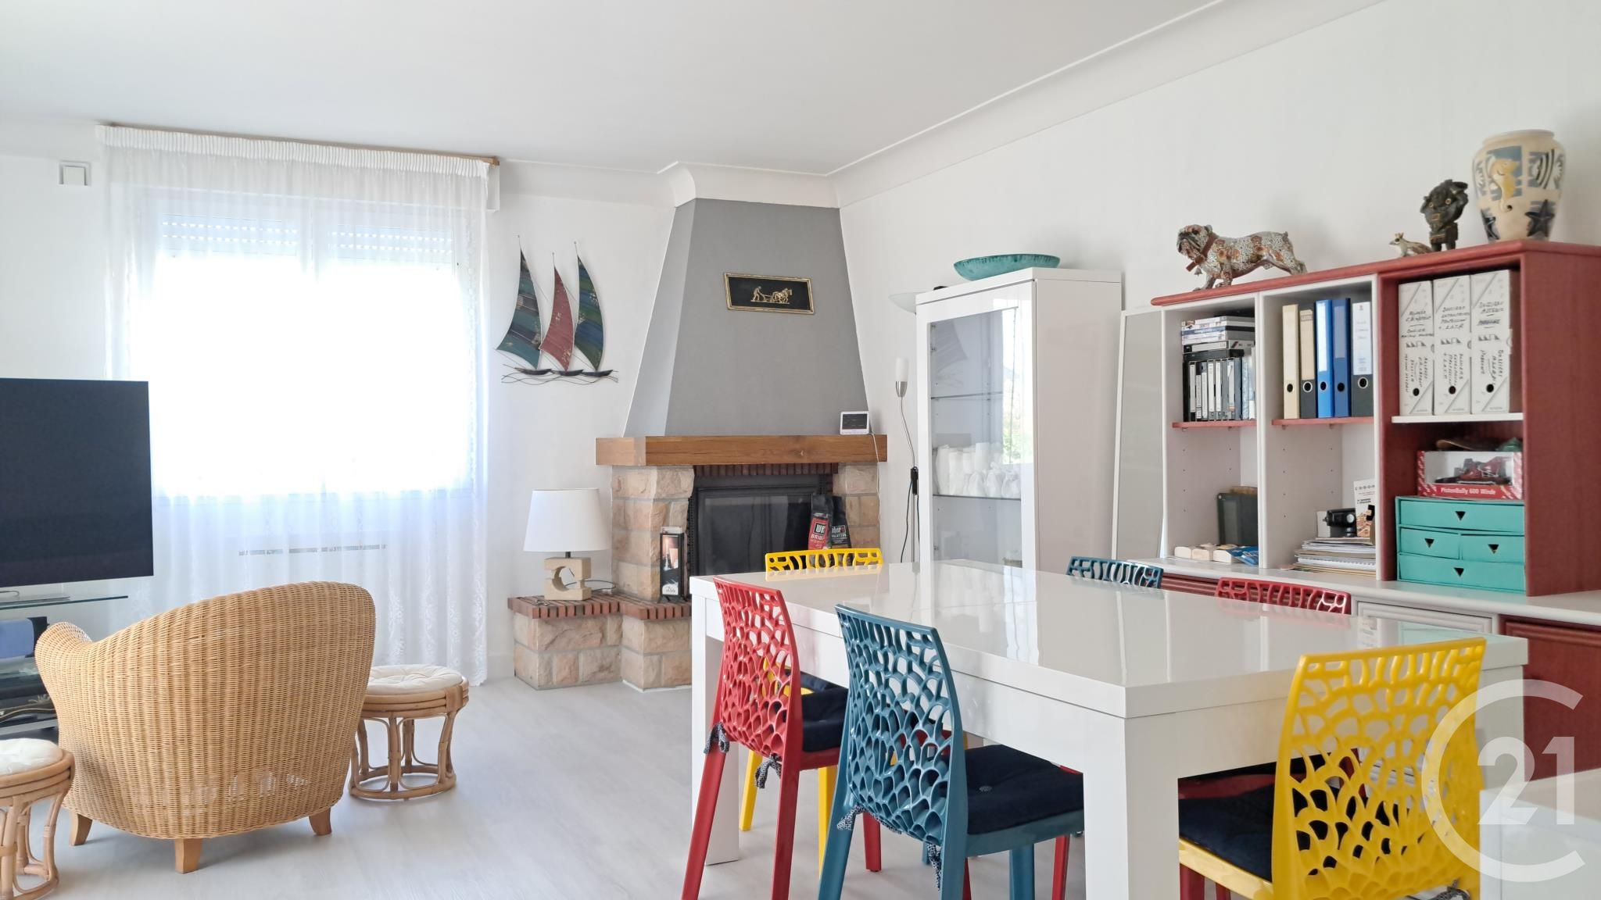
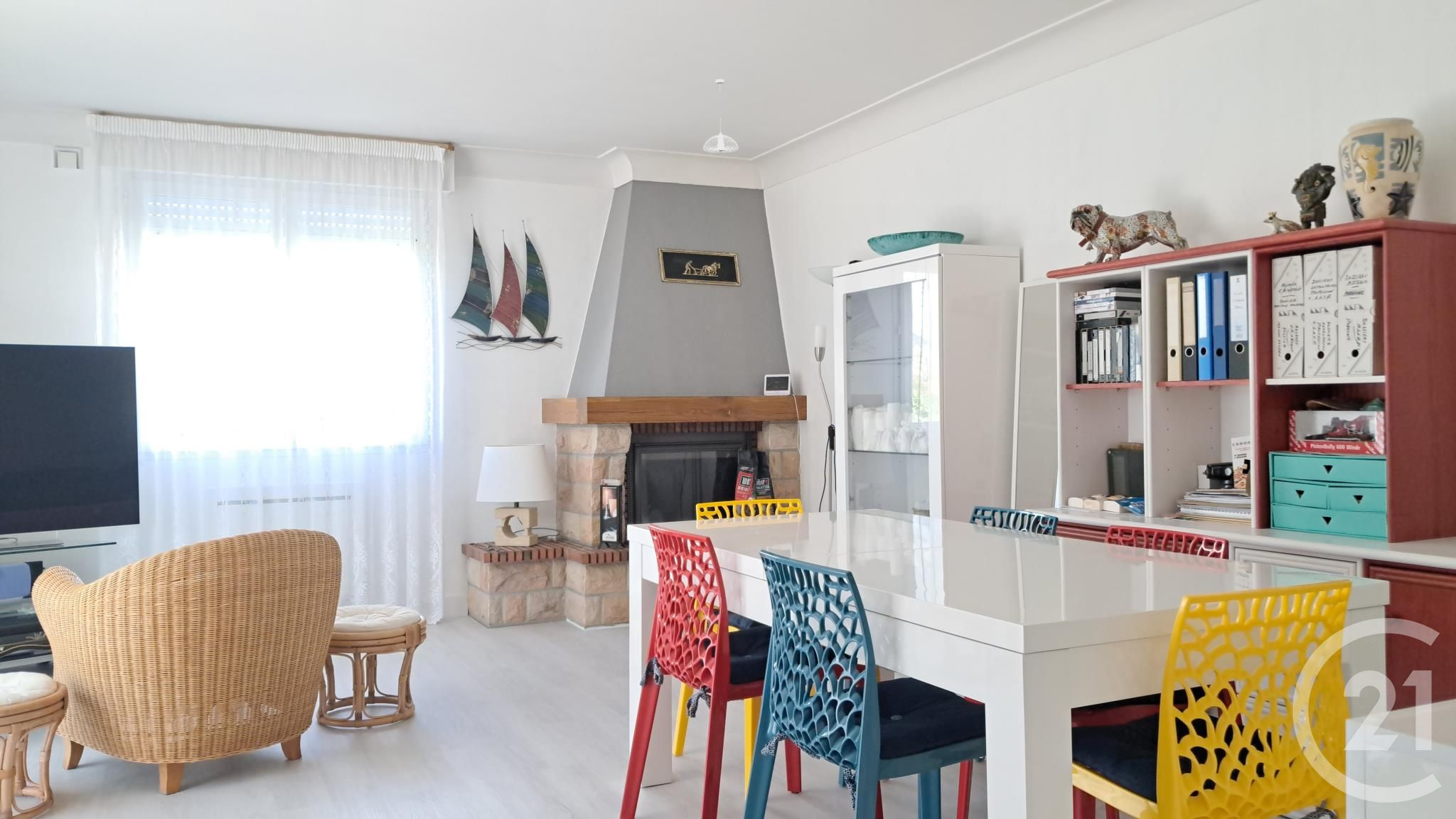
+ pendant light (720, 119)
